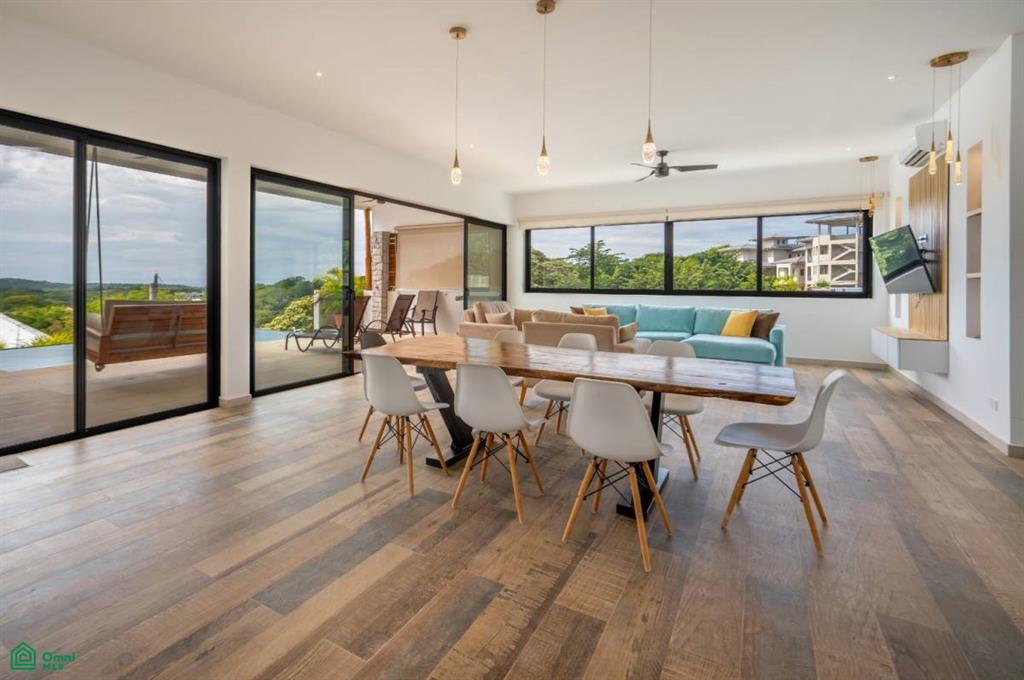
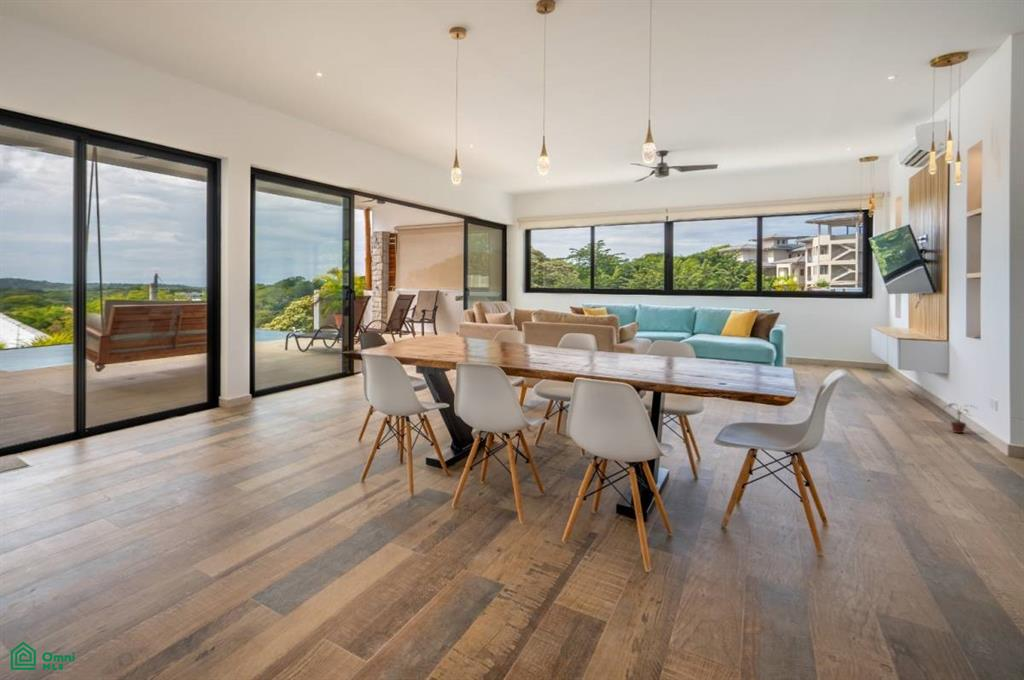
+ potted plant (959, 418)
